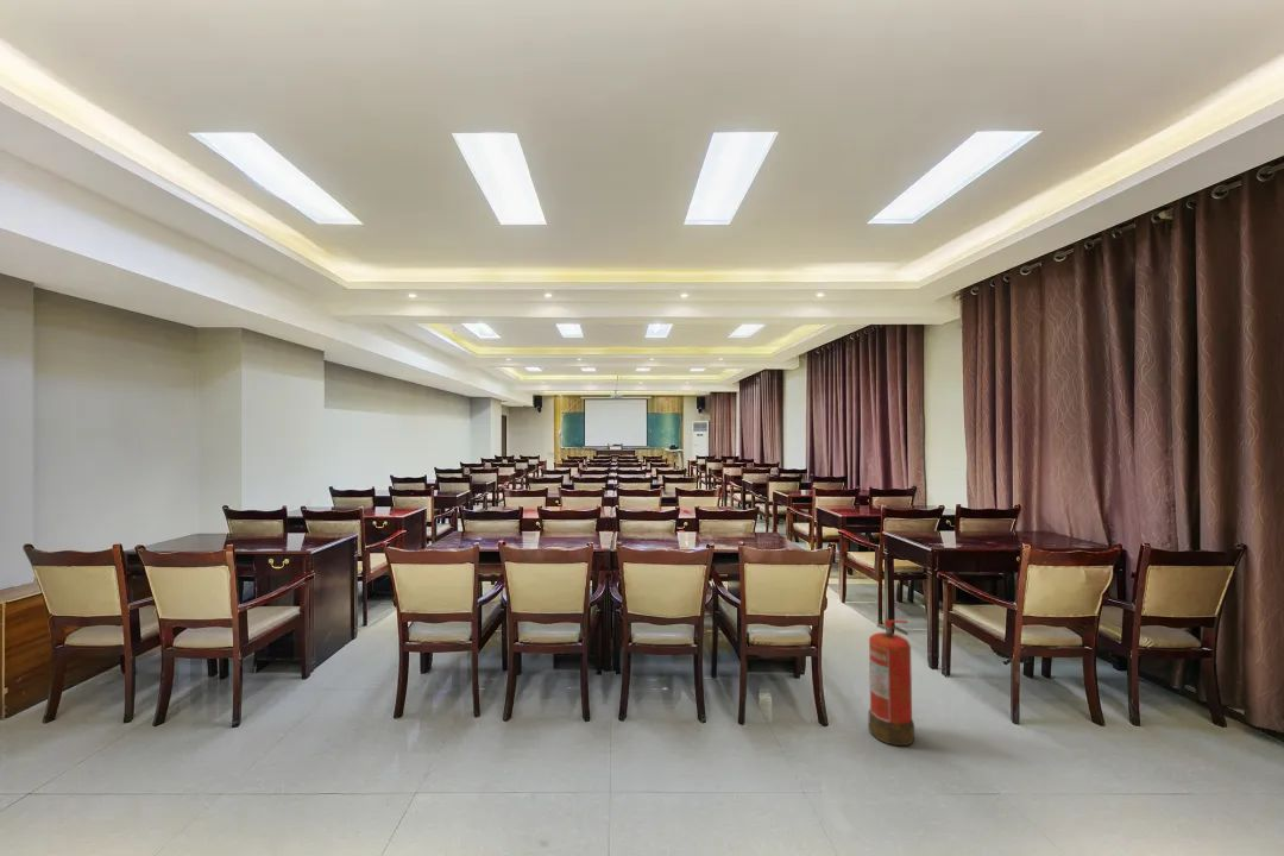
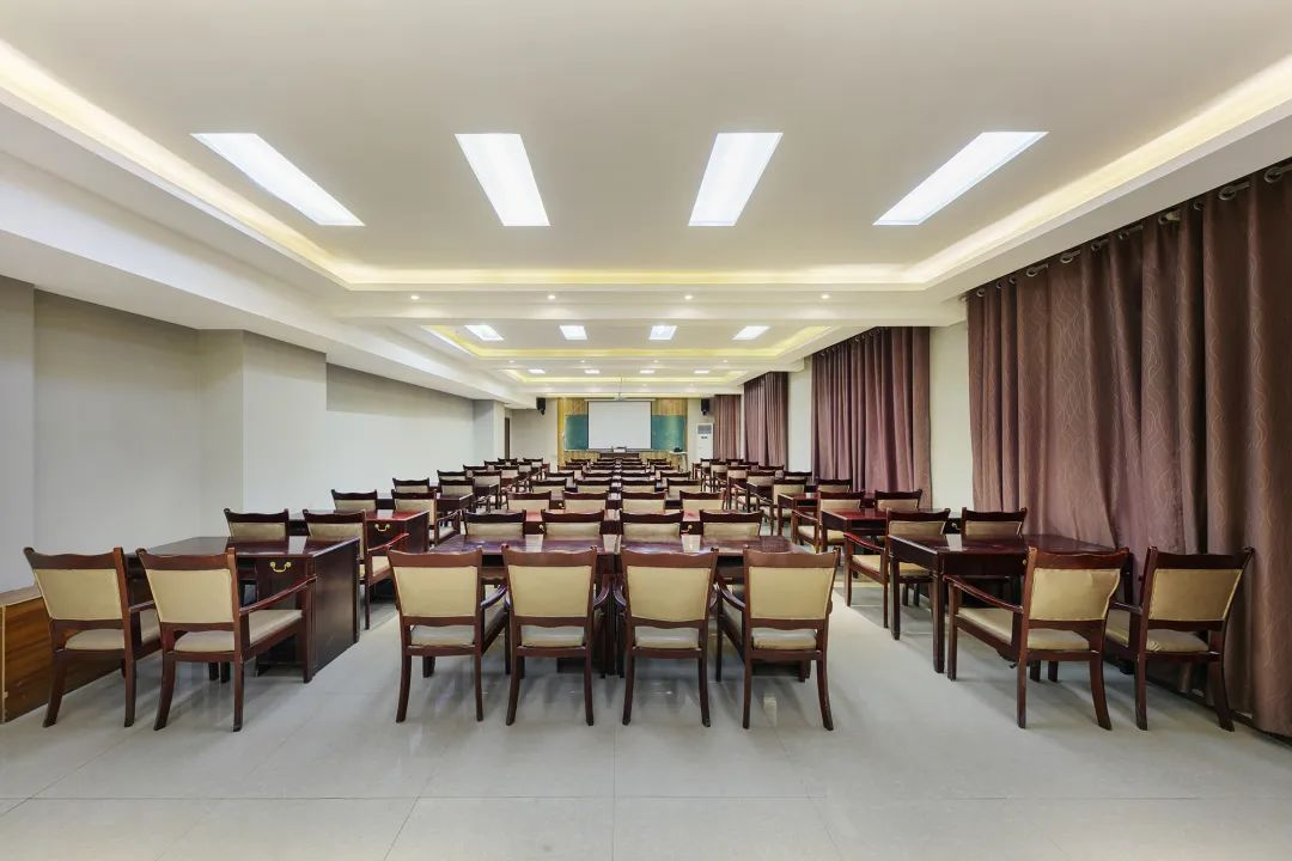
- fire extinguisher (889, 674)
